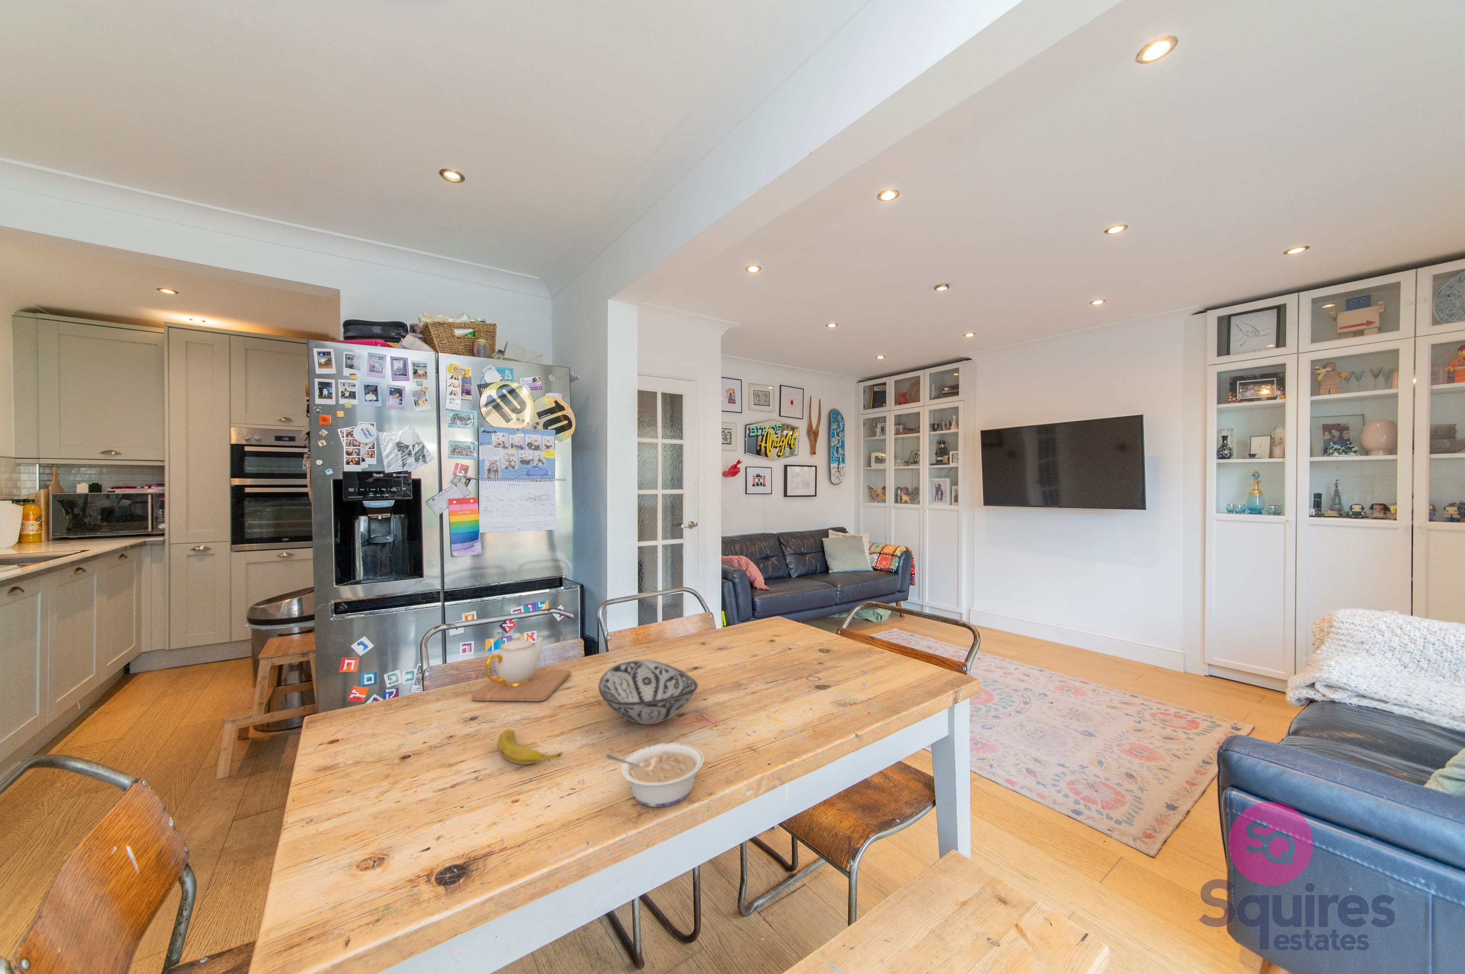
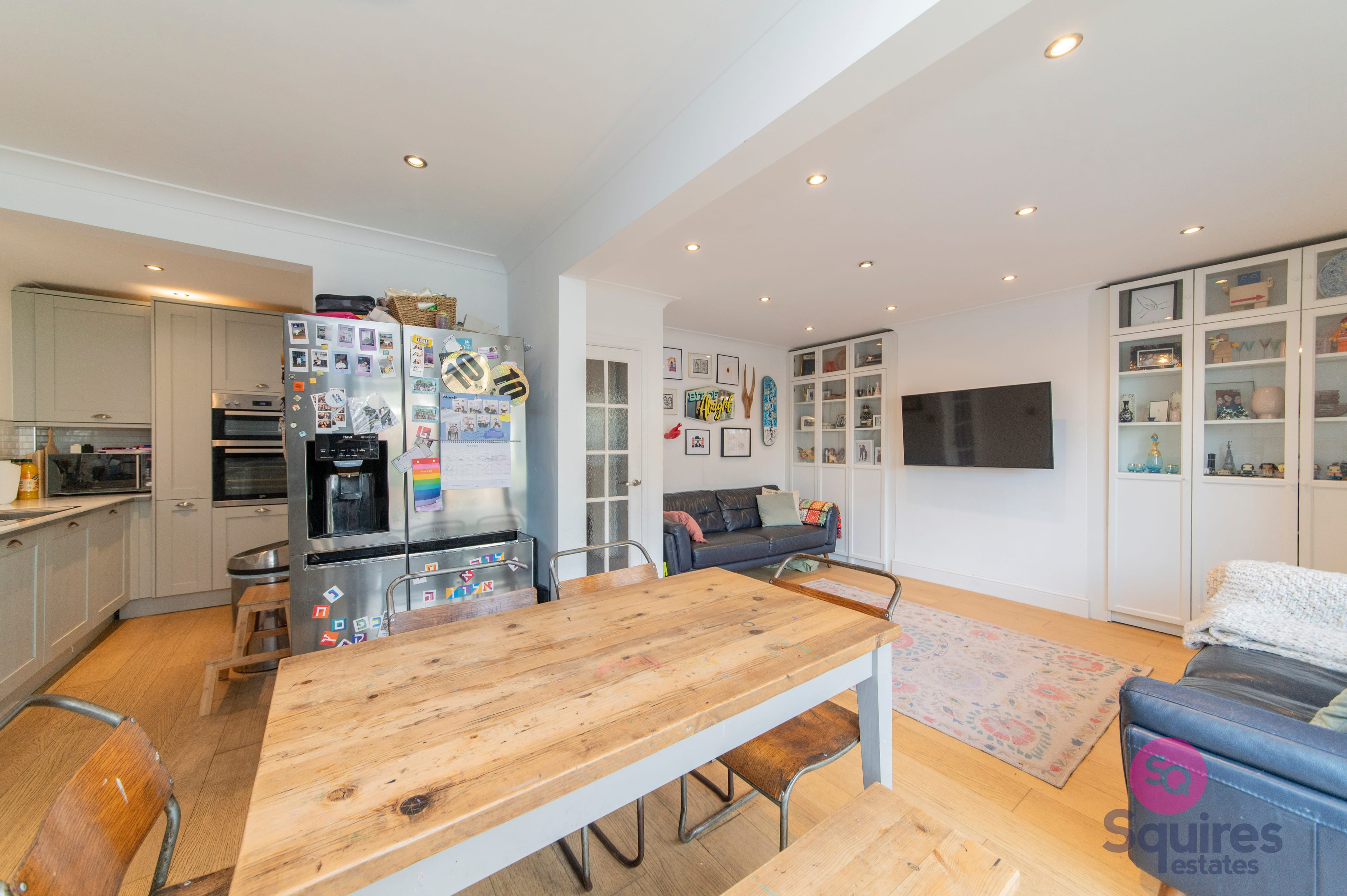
- legume (660, 775)
- decorative bowl (648, 696)
- banana (525, 748)
- teapot (523, 660)
